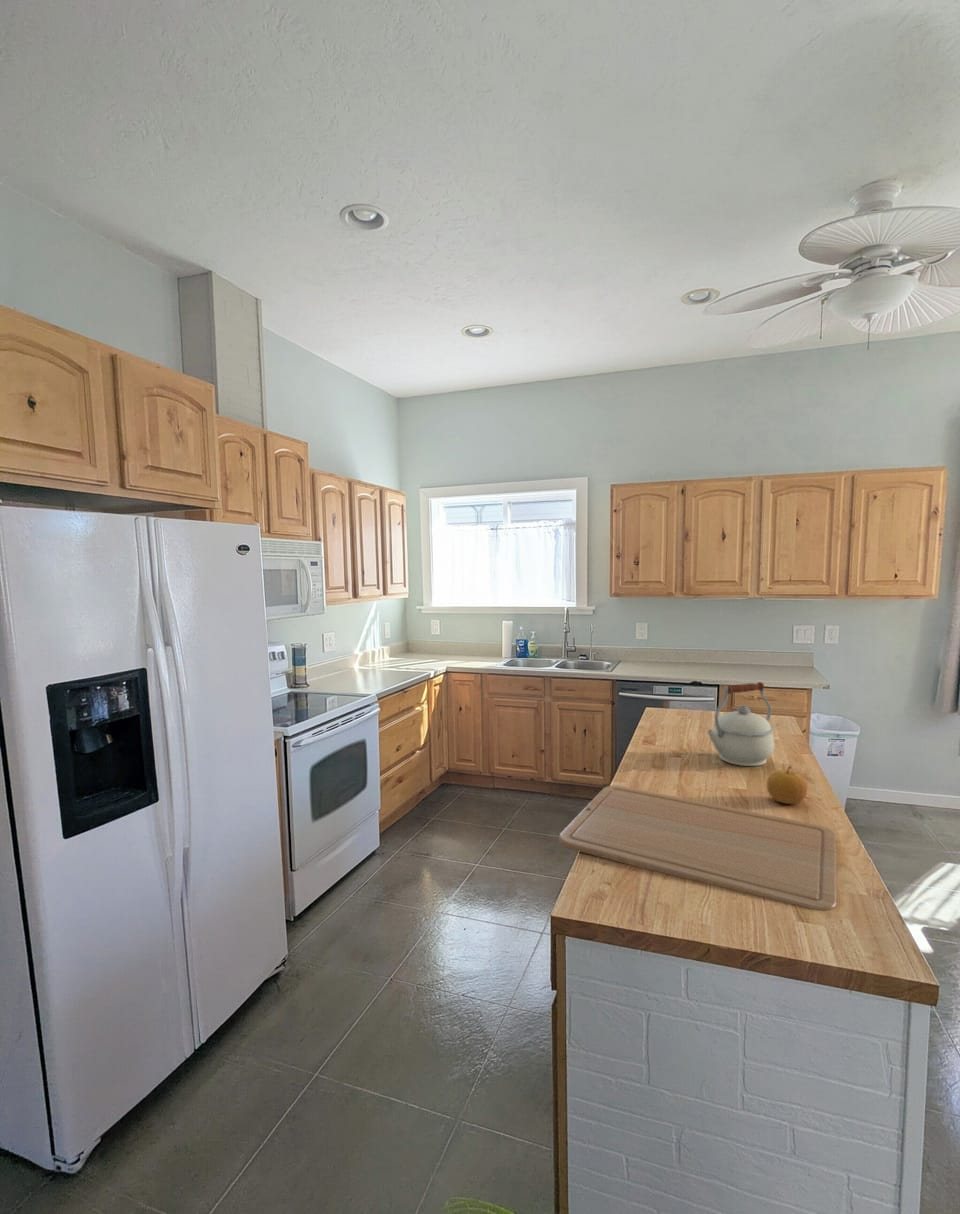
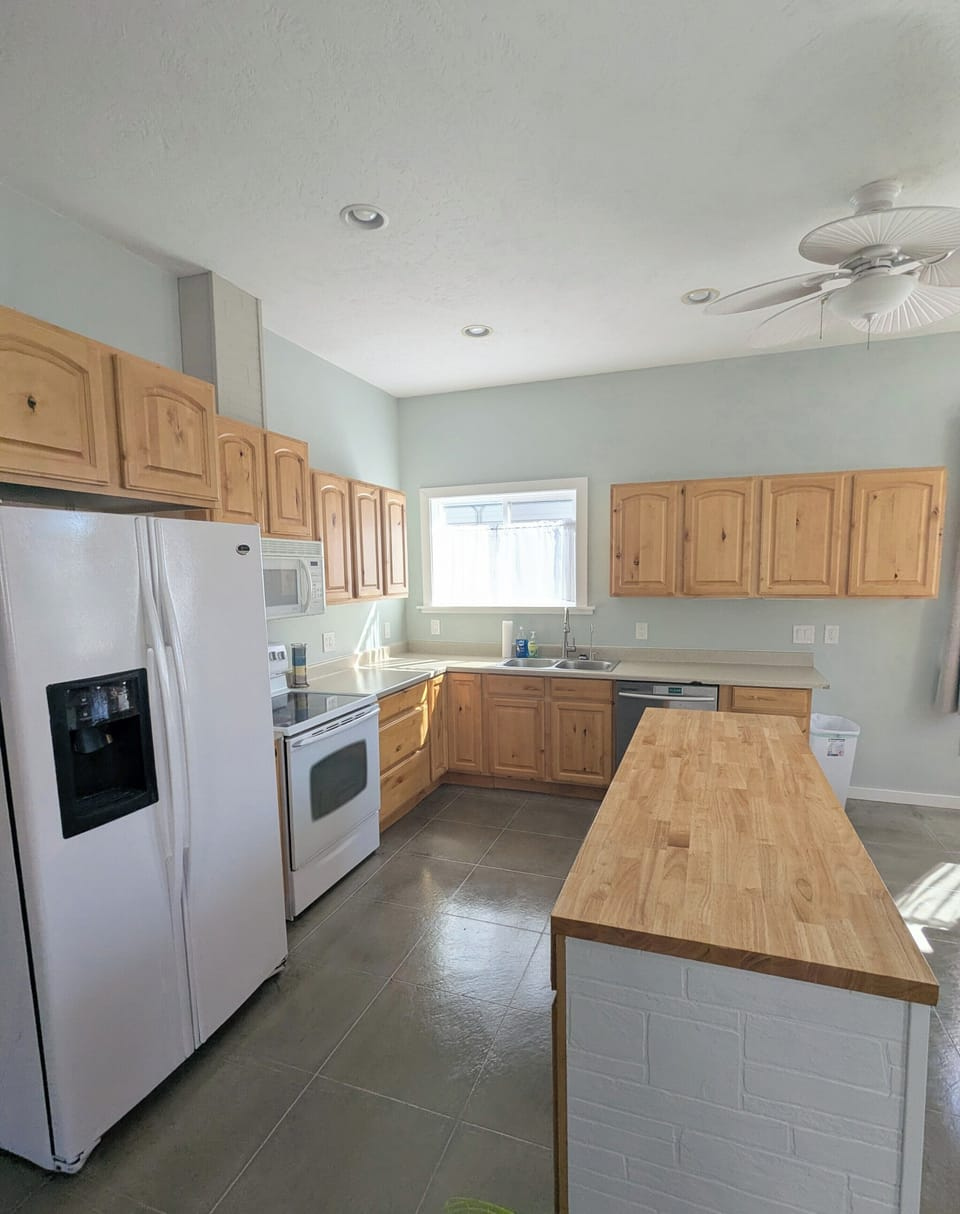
- kettle (739, 722)
- fruit (787, 783)
- chopping board (696, 836)
